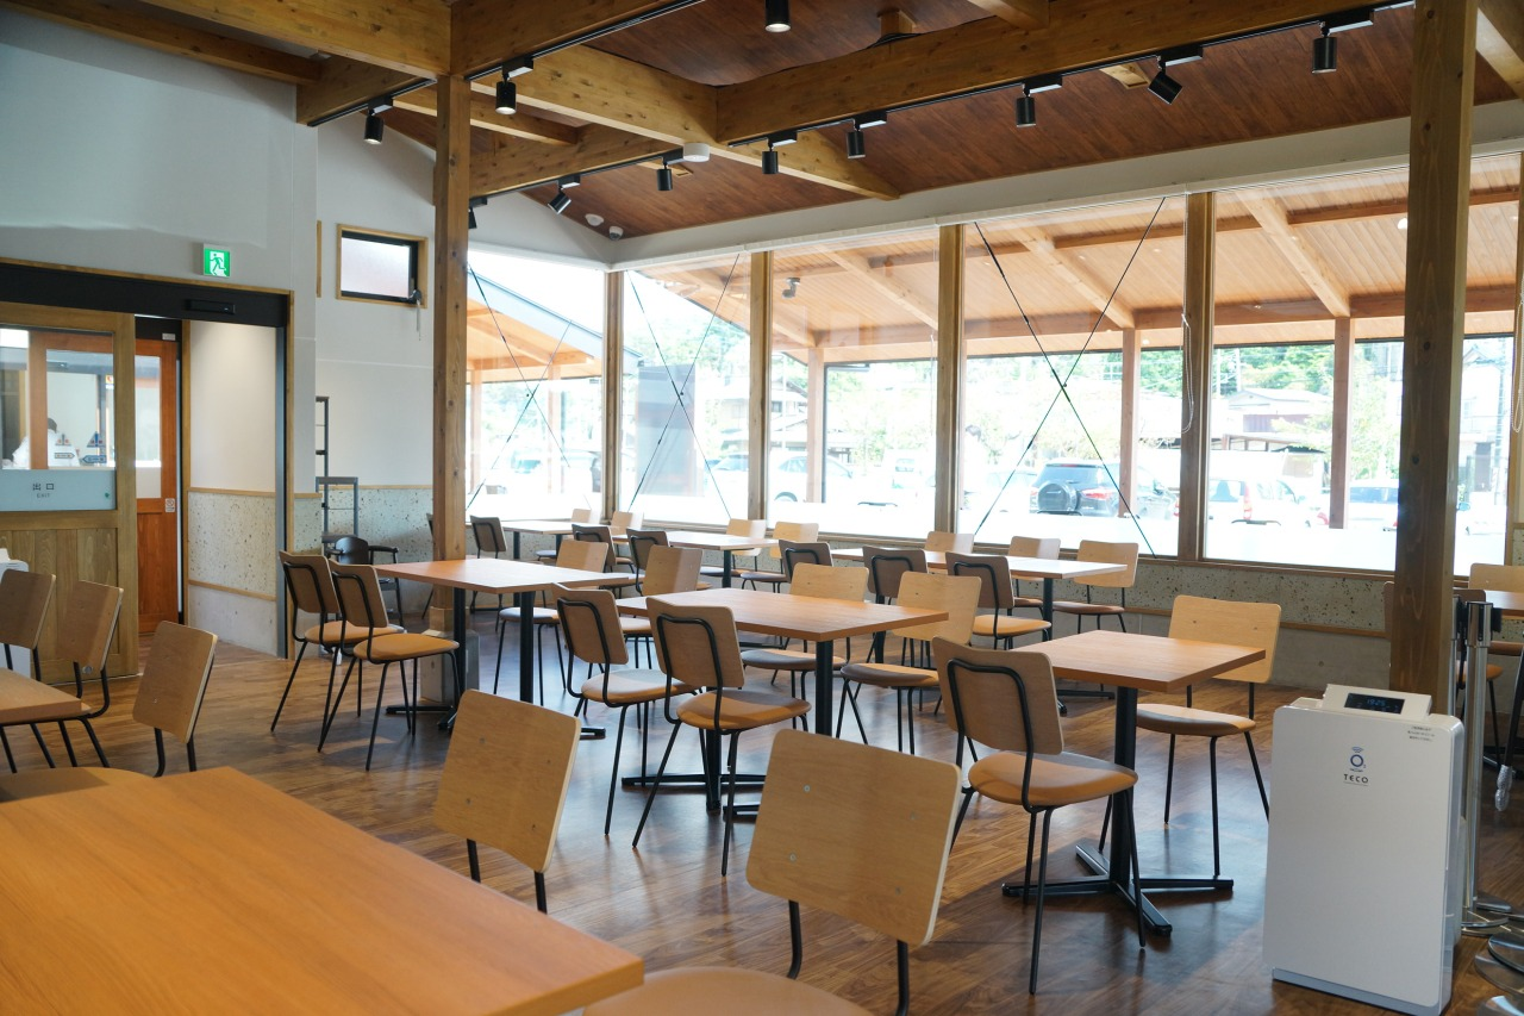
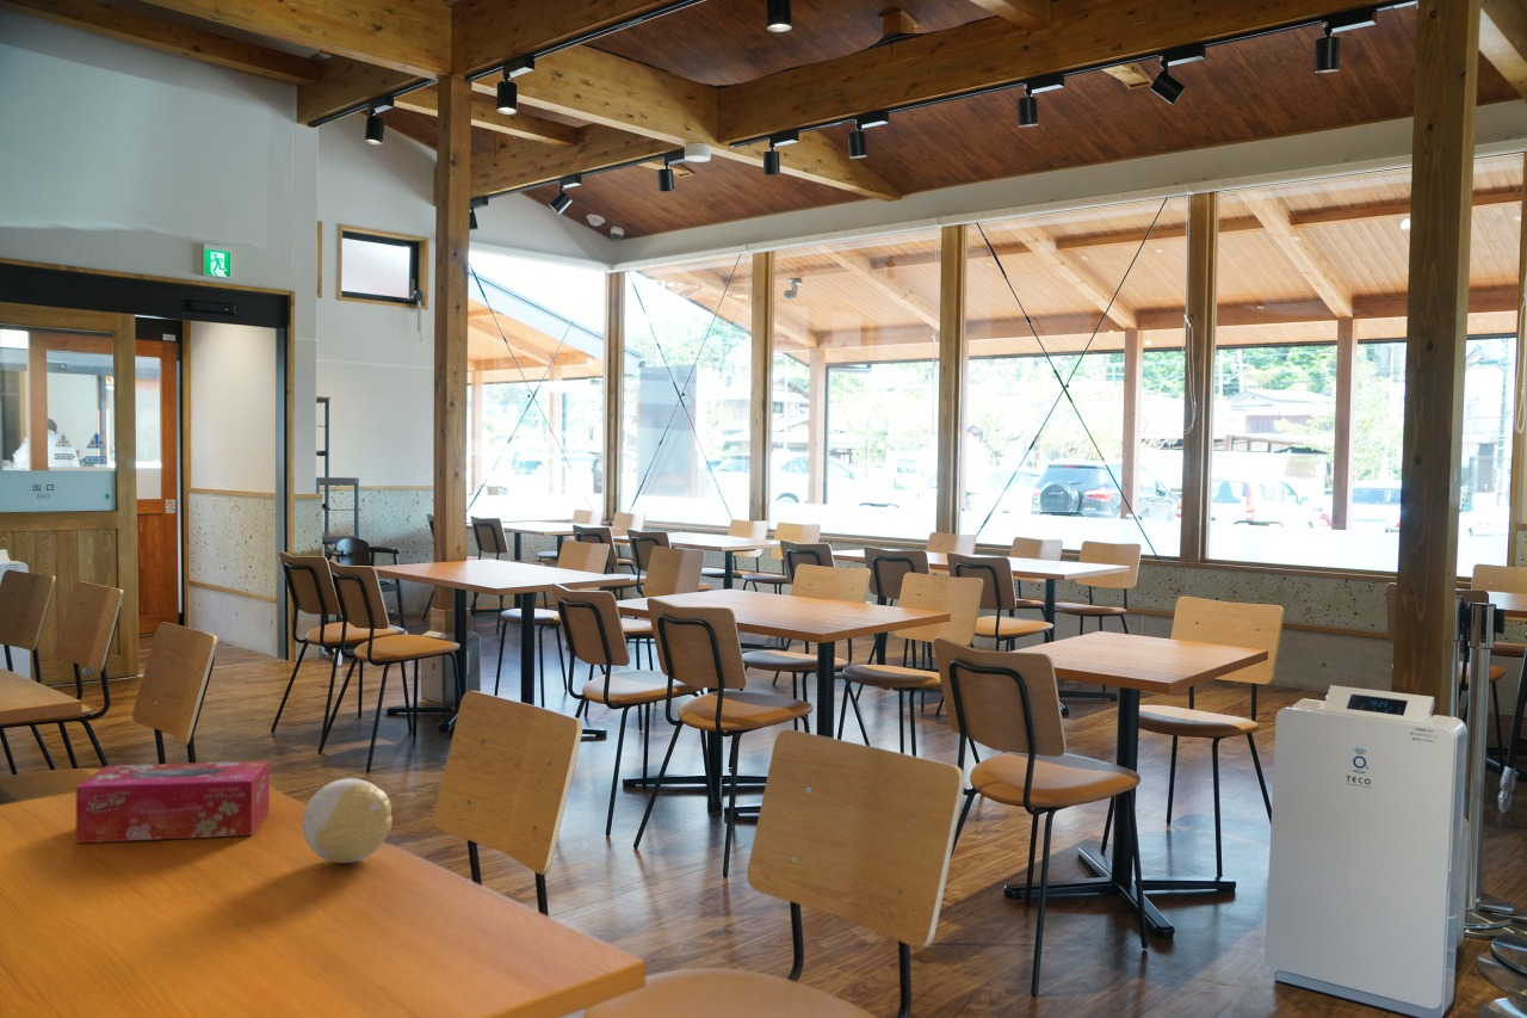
+ tissue box (177, 800)
+ decorative ball (347, 820)
